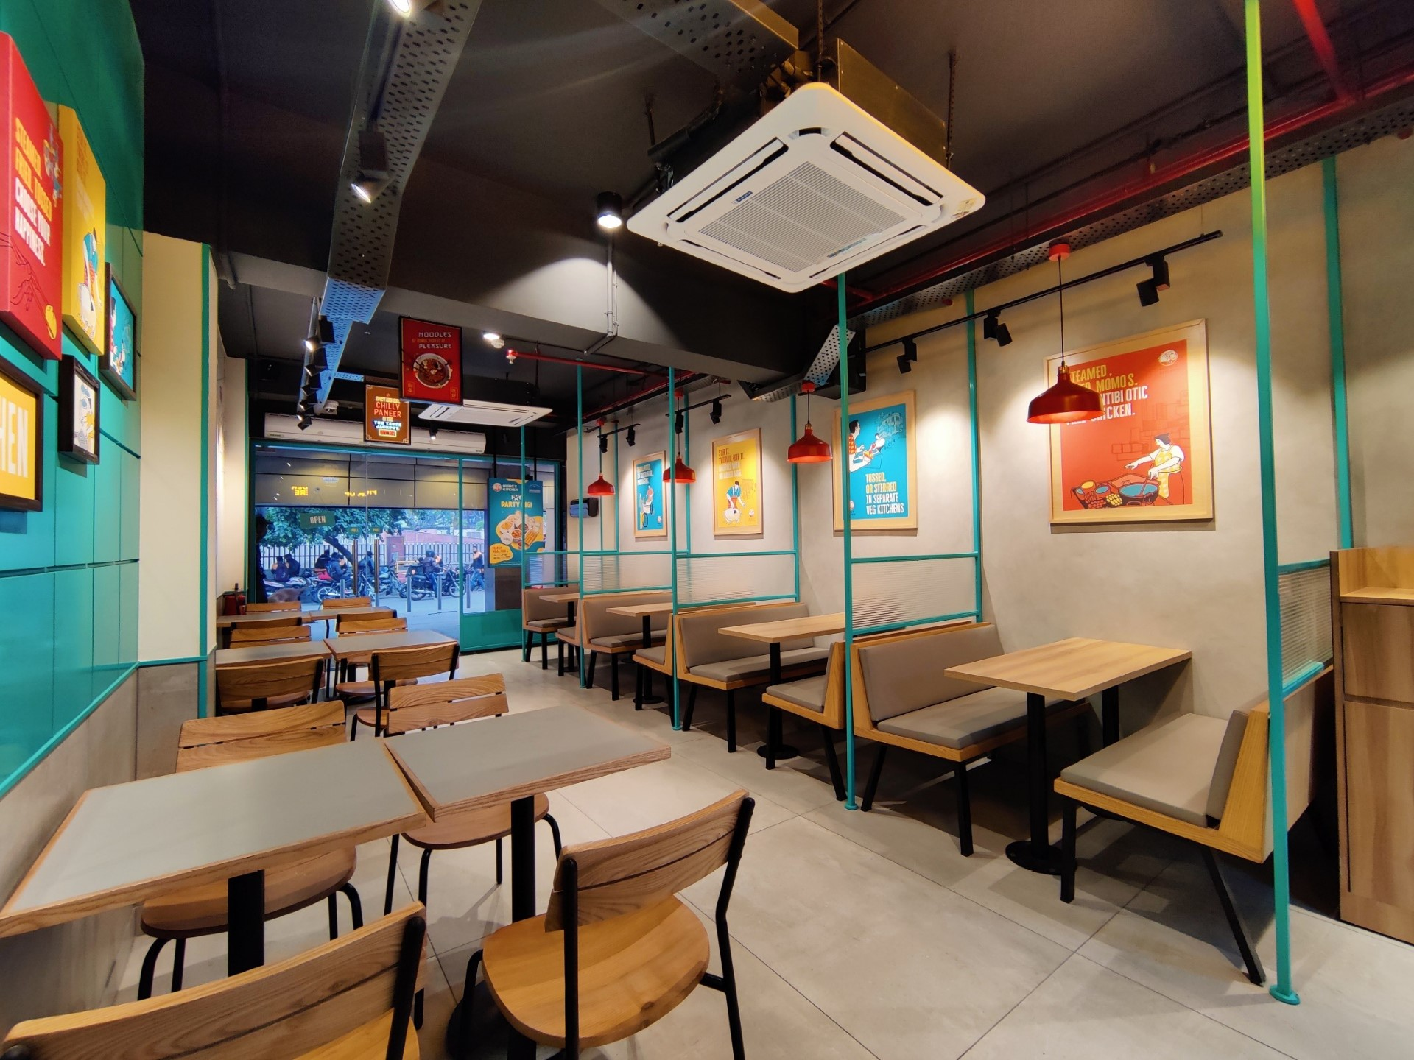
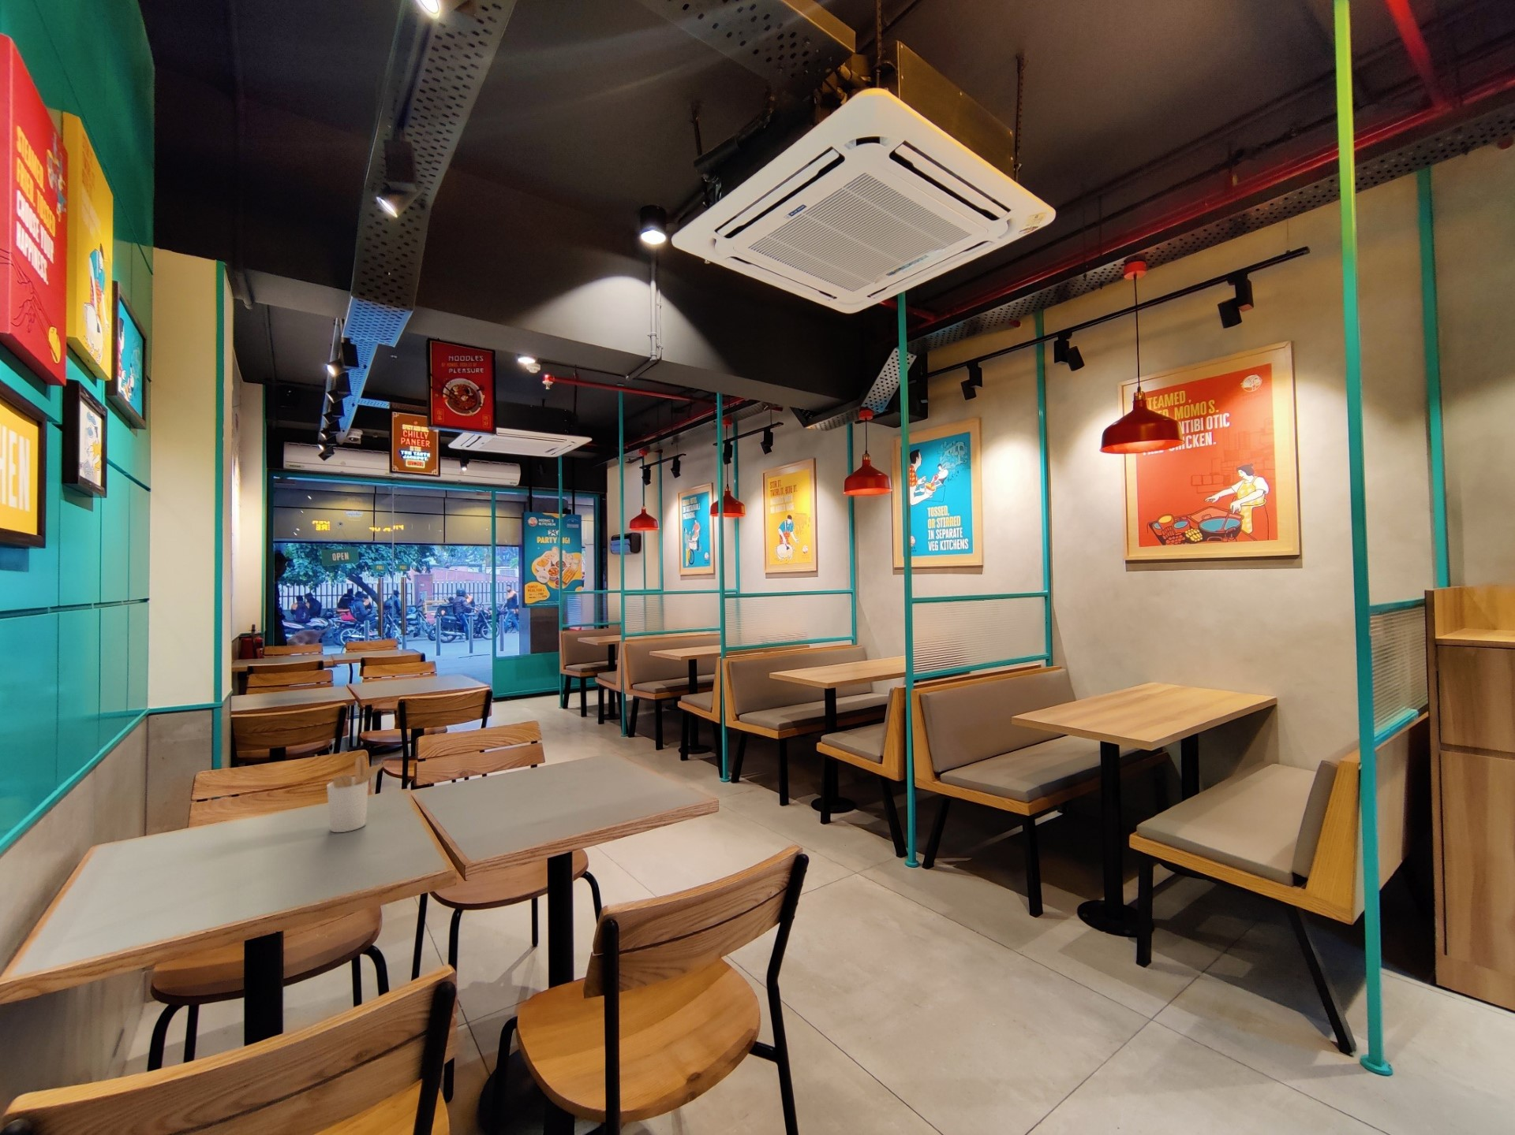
+ utensil holder (358, 793)
